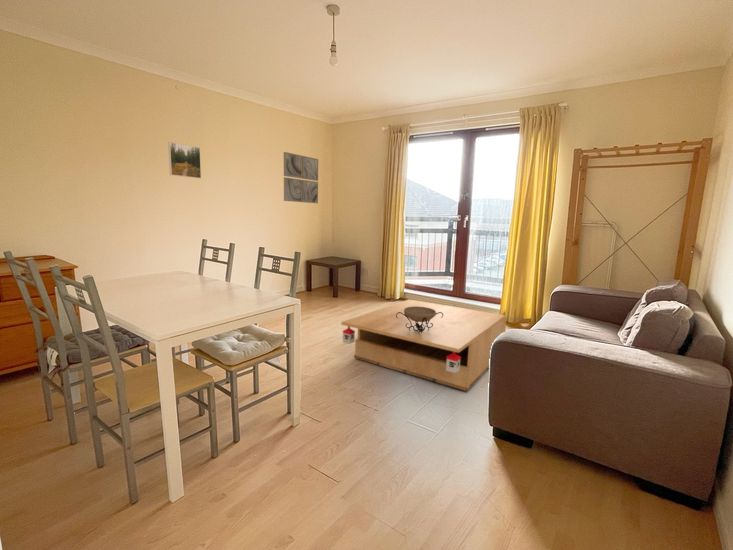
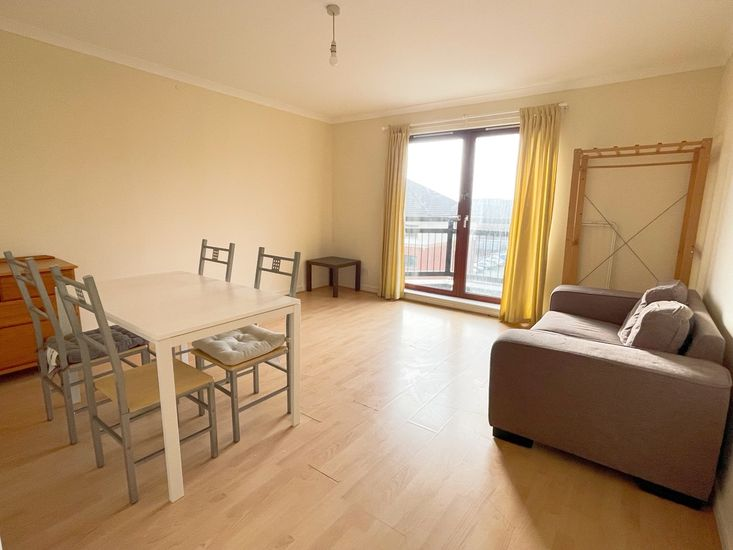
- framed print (185, 161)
- coffee table (426, 338)
- decorative bowl (419, 320)
- wall art (302, 178)
